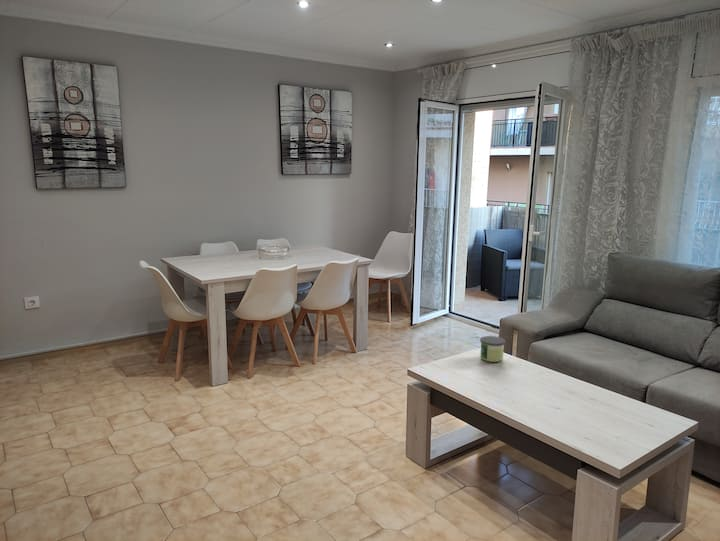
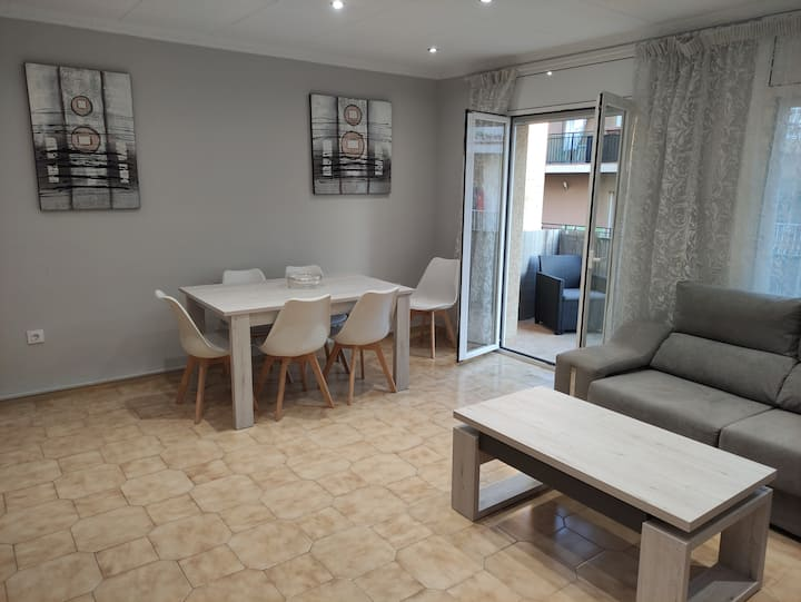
- candle (492, 349)
